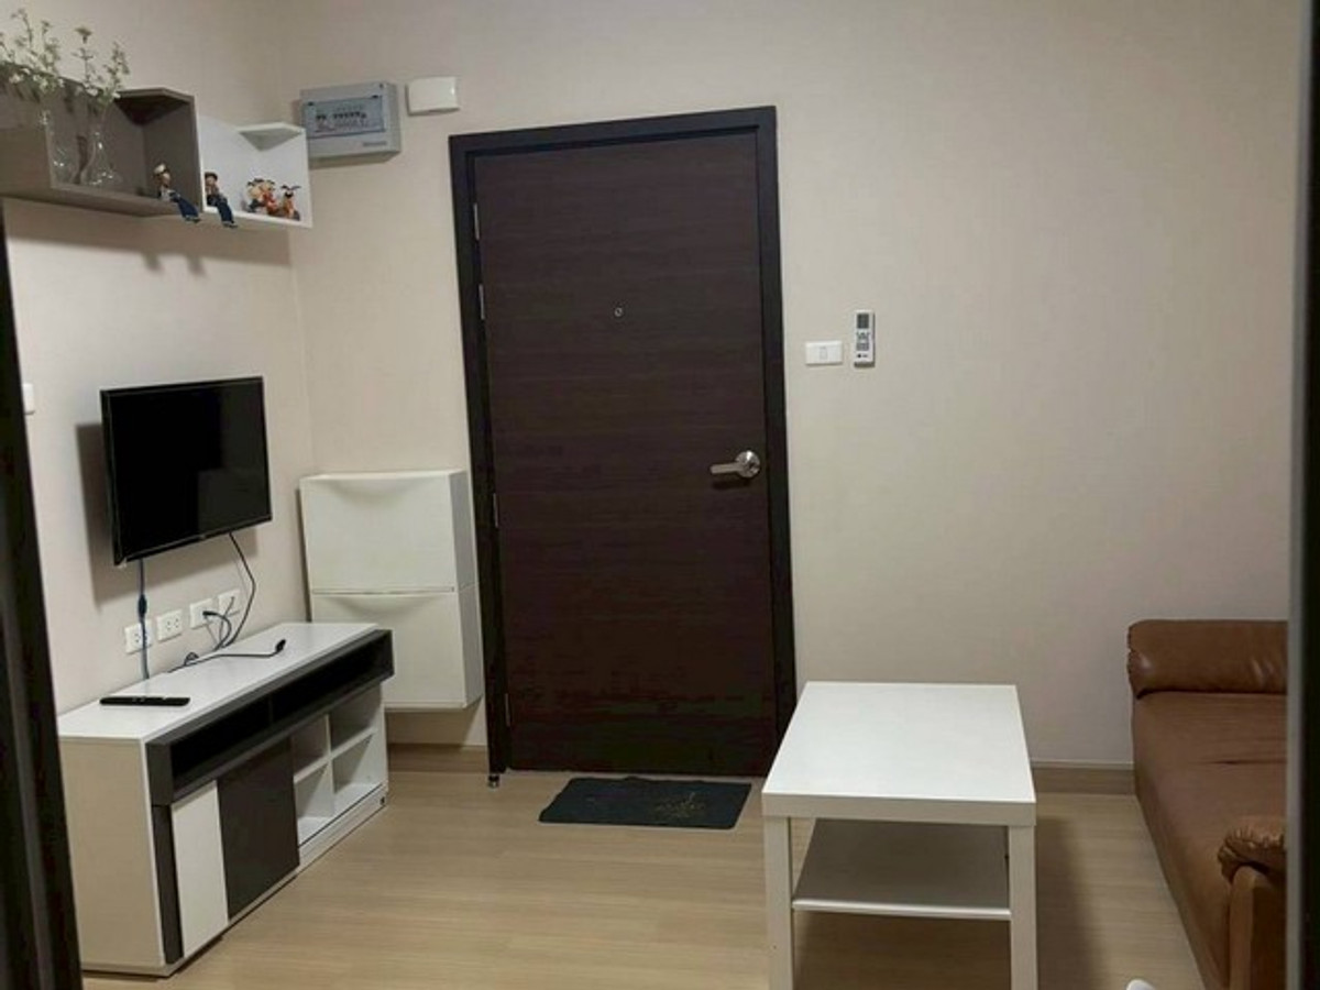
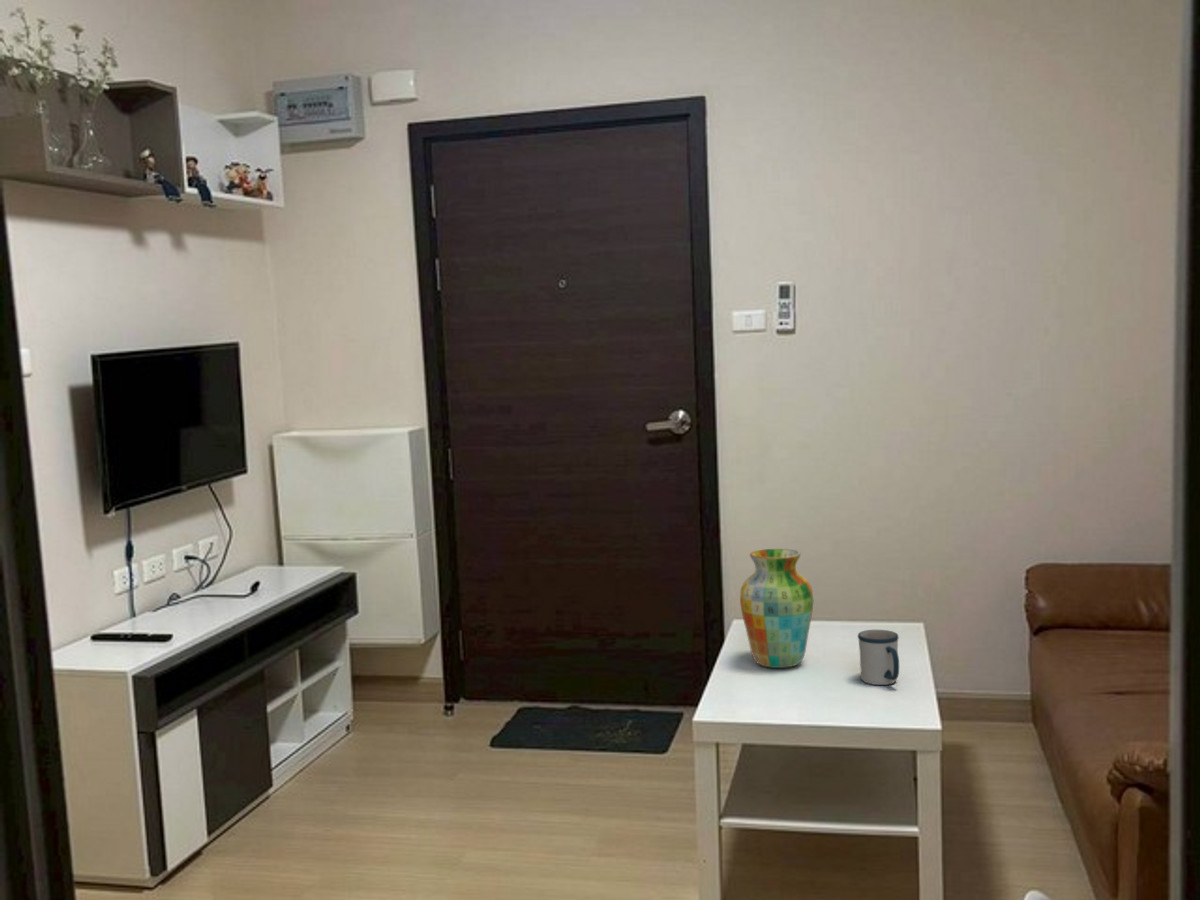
+ mug (879, 658)
+ vase (776, 608)
